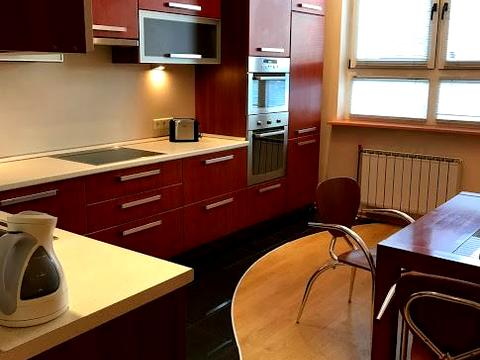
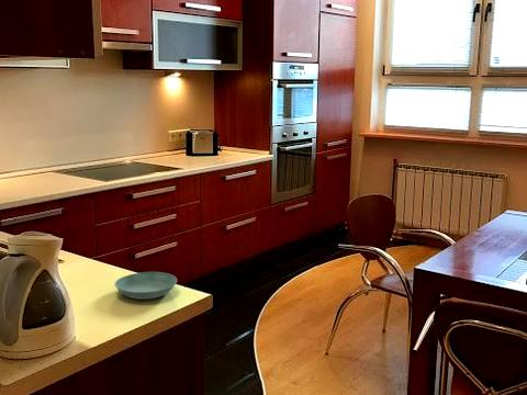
+ saucer (146, 286)
